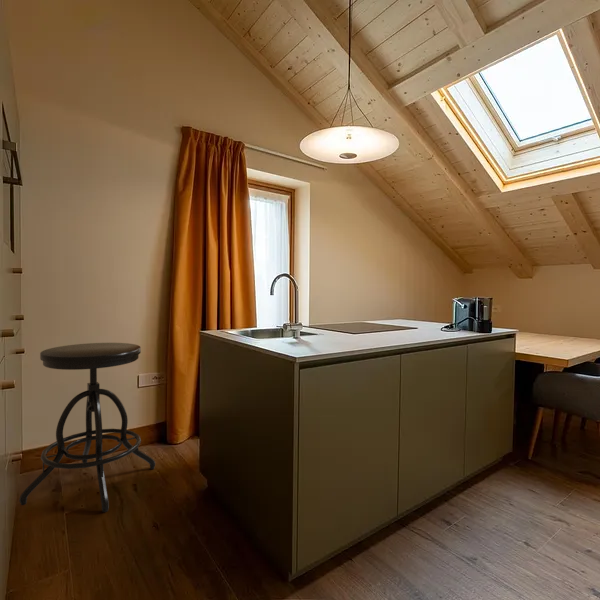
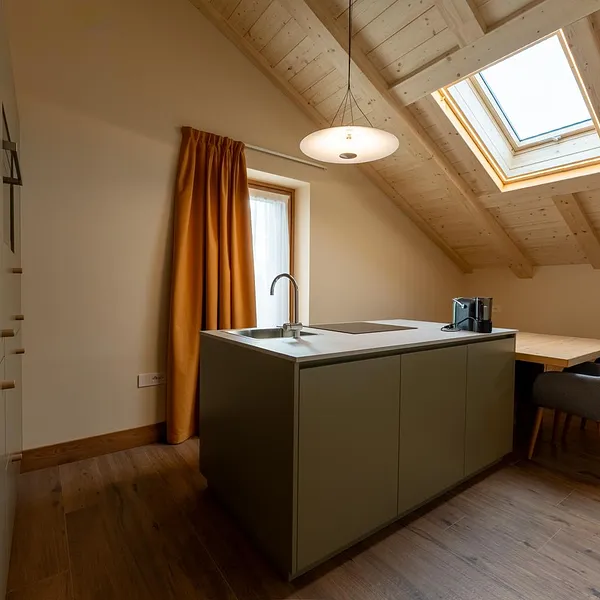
- stool (95, 417)
